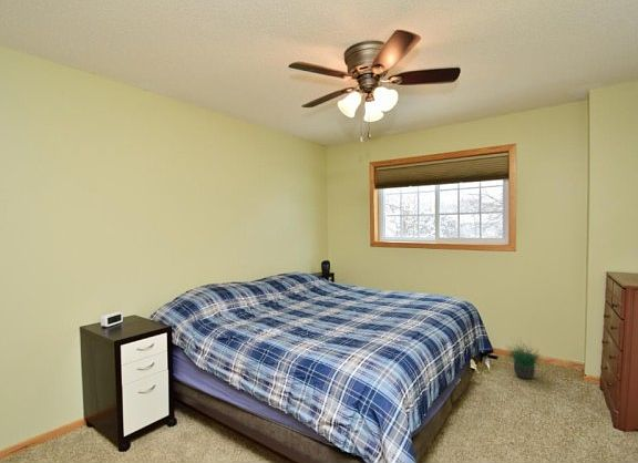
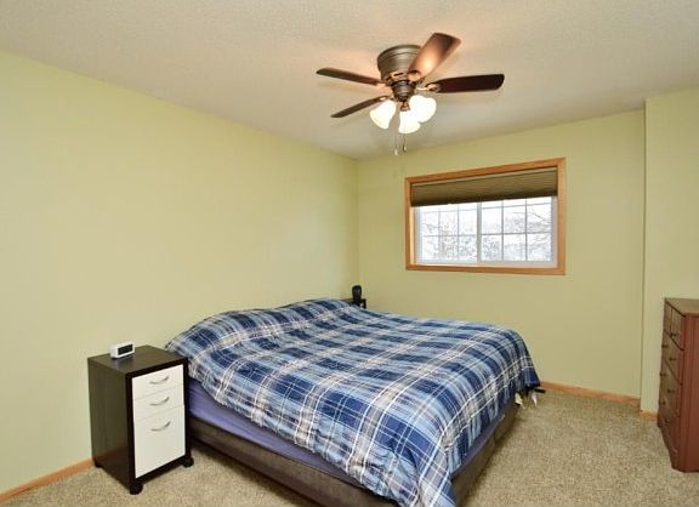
- potted plant (524, 356)
